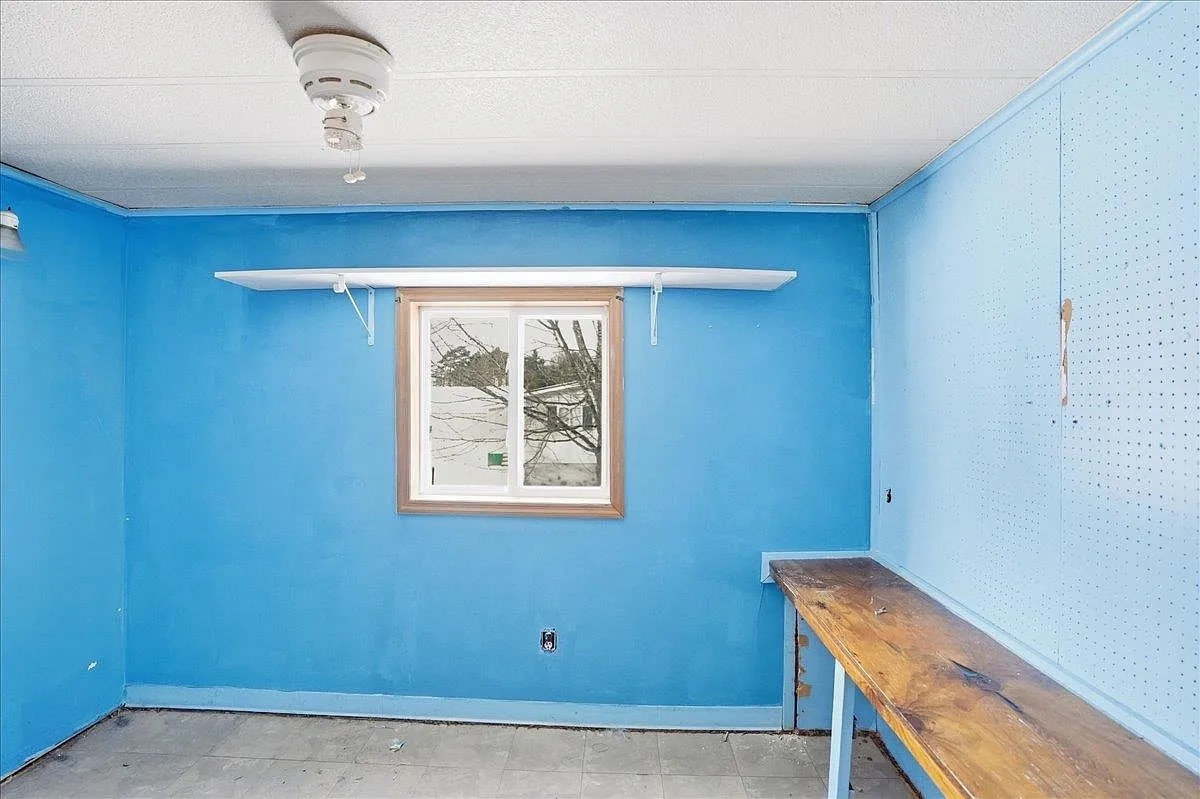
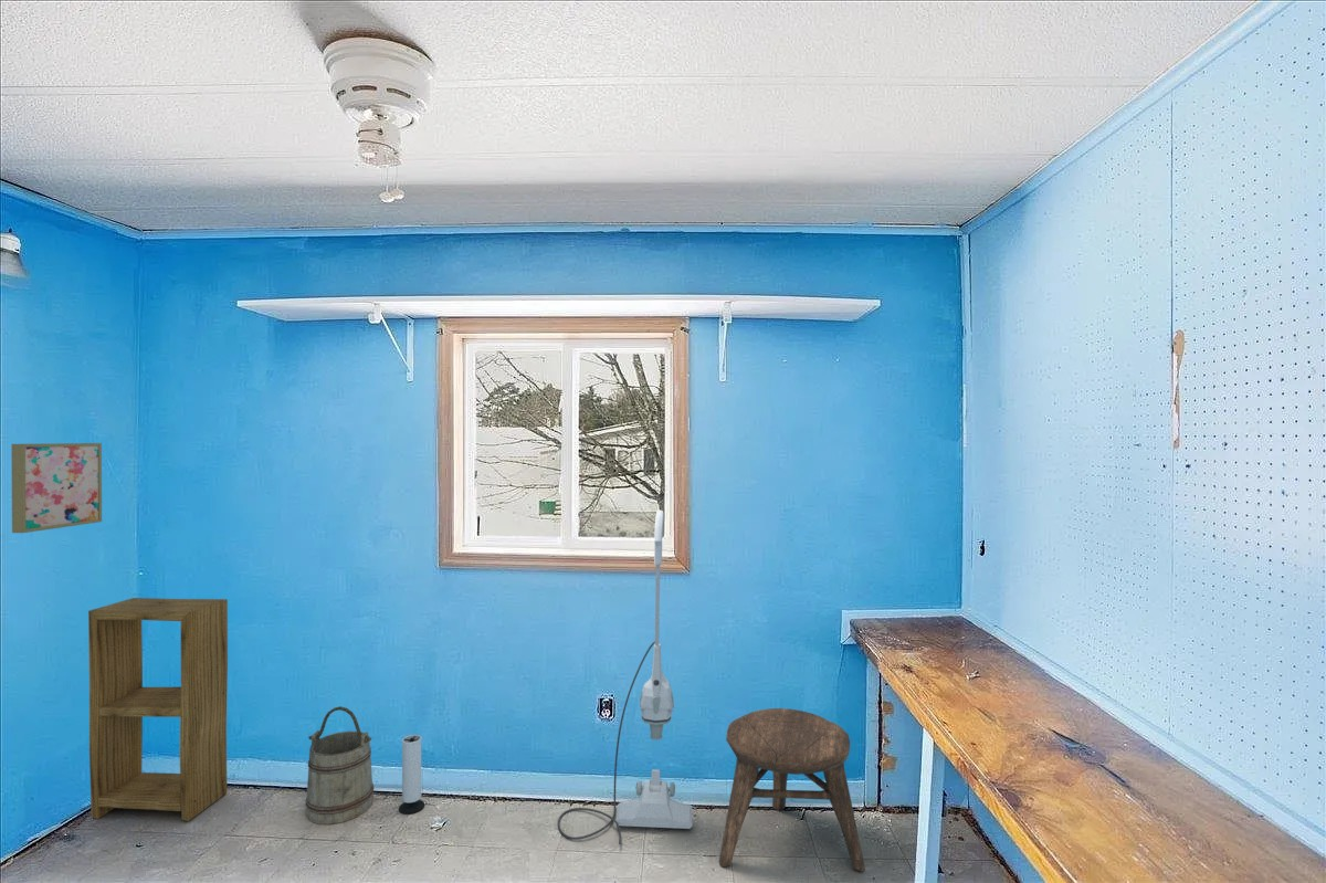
+ bucket (339, 756)
+ wall art (59, 485)
+ speaker (411, 772)
+ stool (786, 785)
+ vacuum cleaner (635, 673)
+ shelving unit (160, 705)
